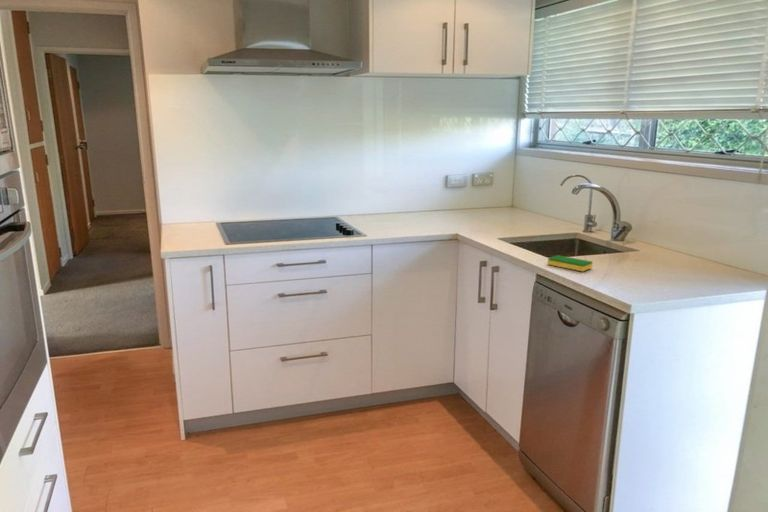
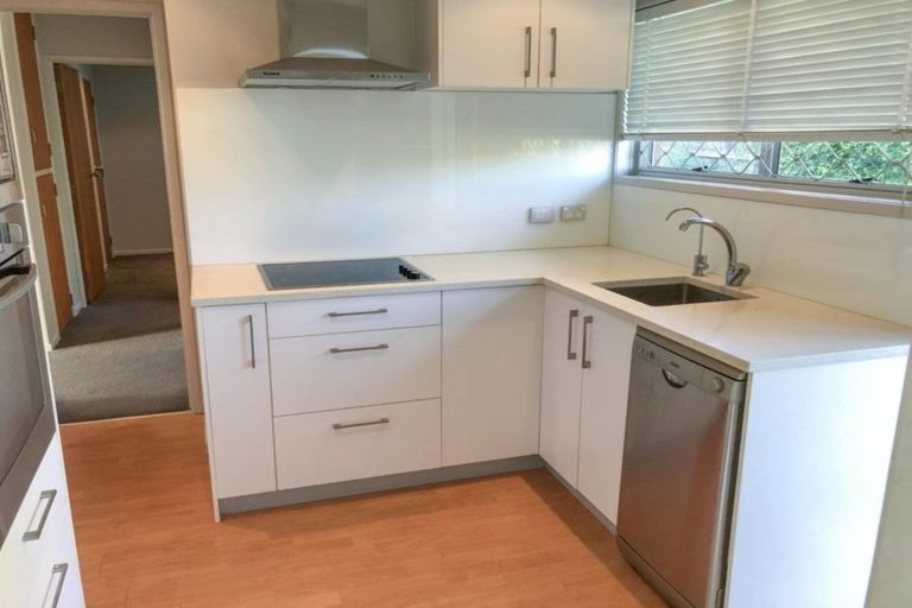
- dish sponge (569, 263)
